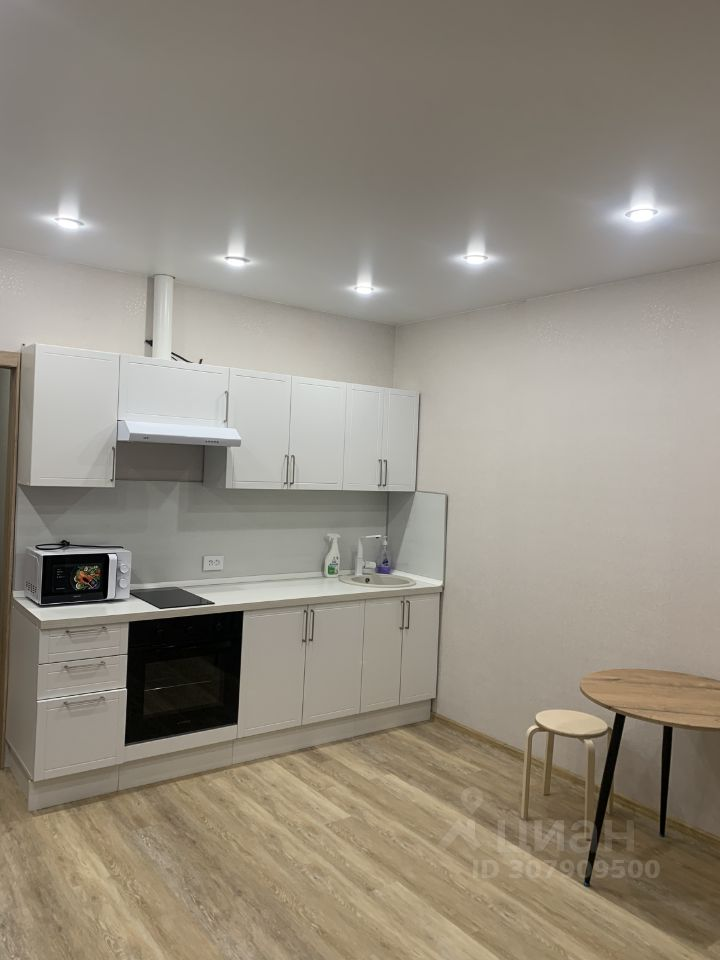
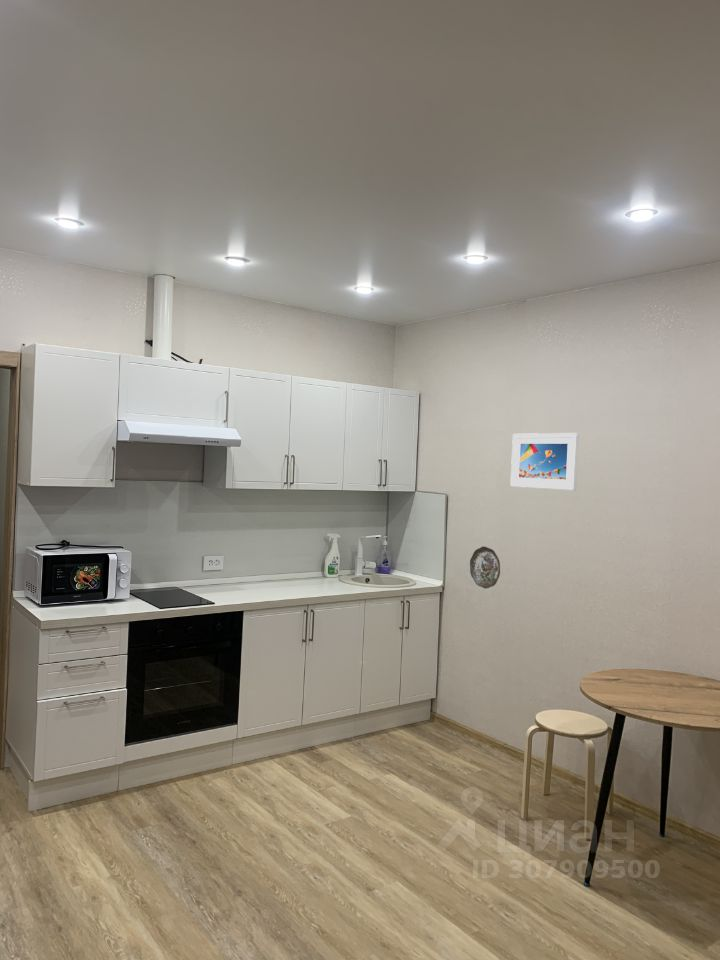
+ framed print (543, 461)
+ decorative plate (485, 567)
